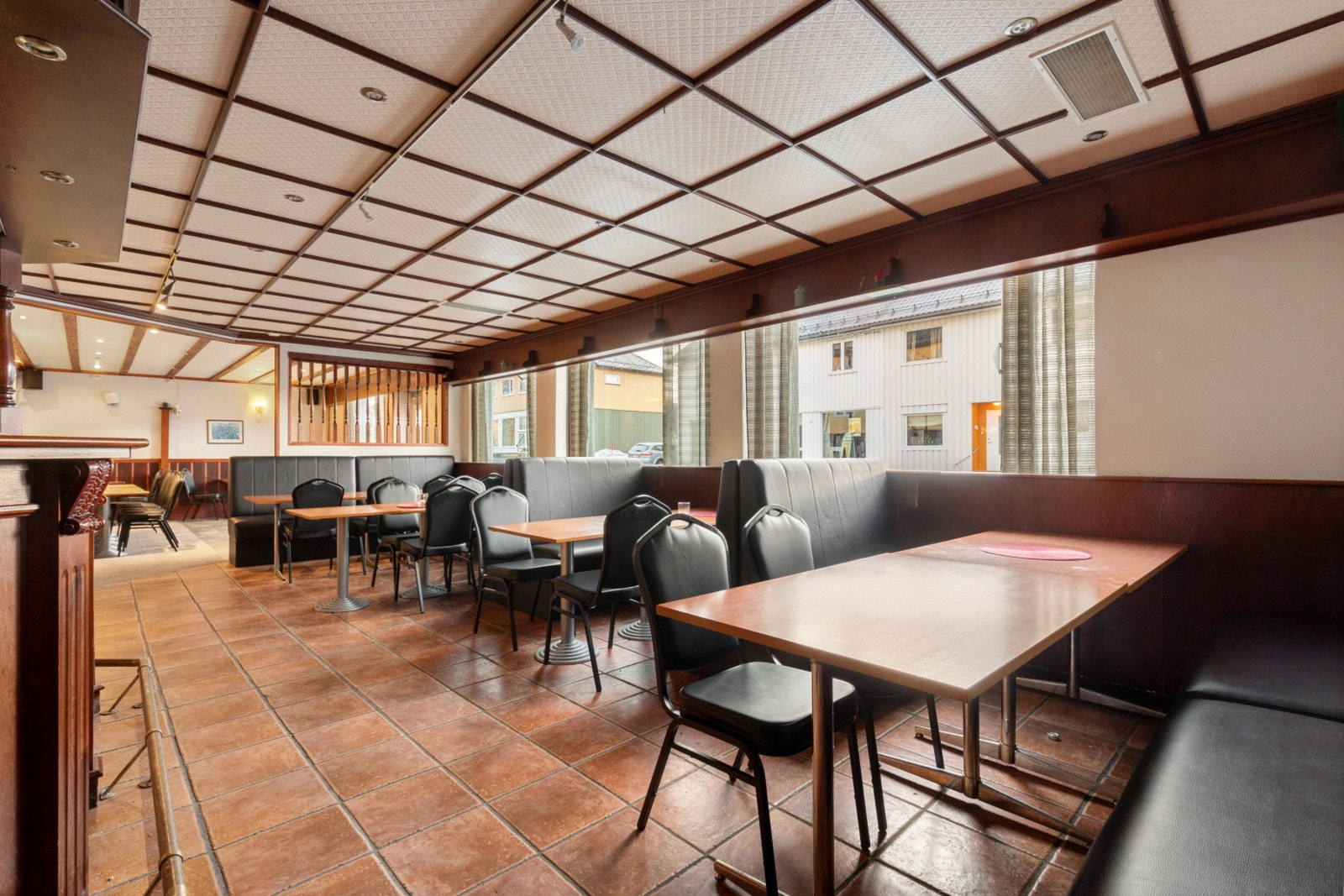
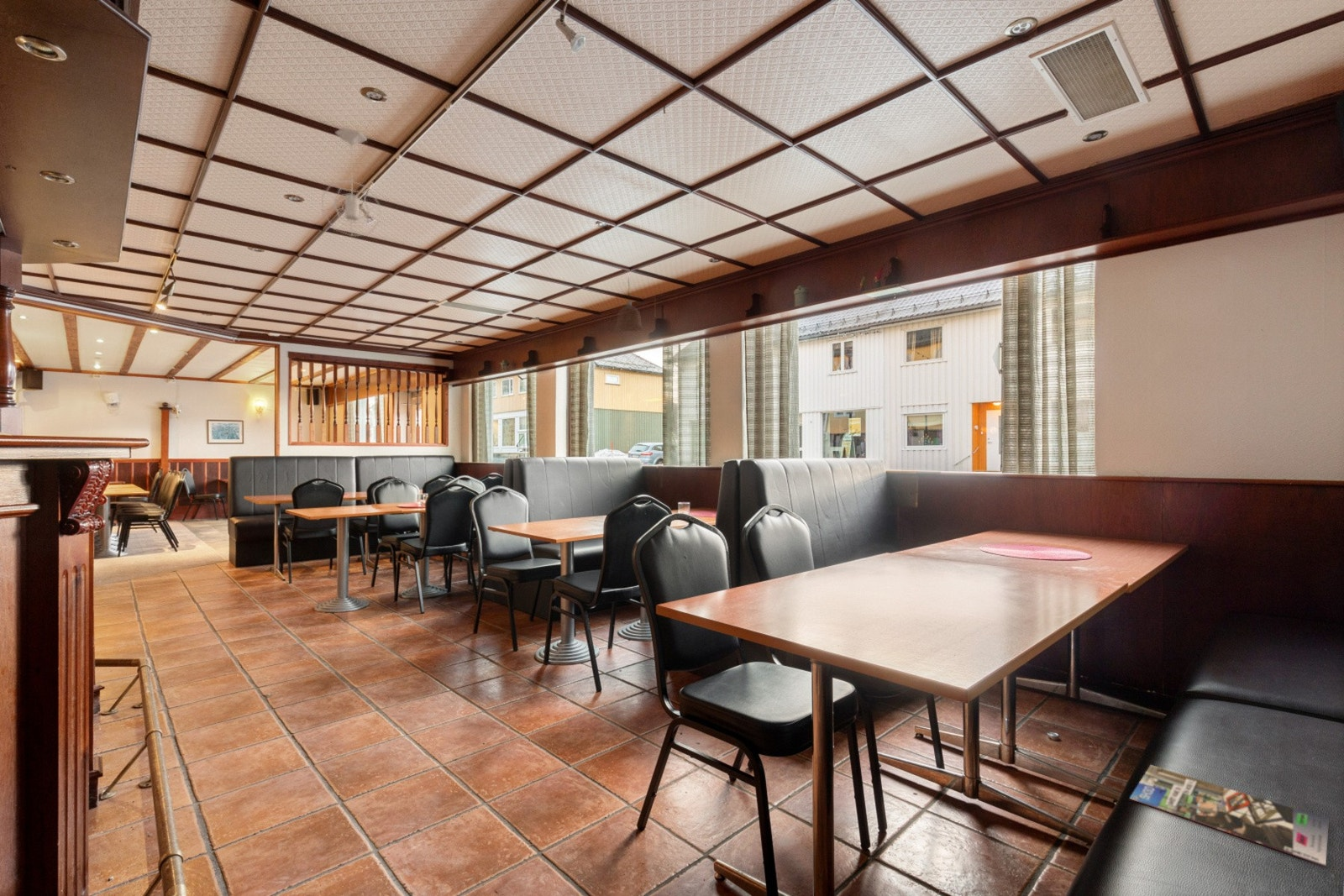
+ pendant lamp (628, 303)
+ pendant light (351, 185)
+ magazine (1226, 809)
